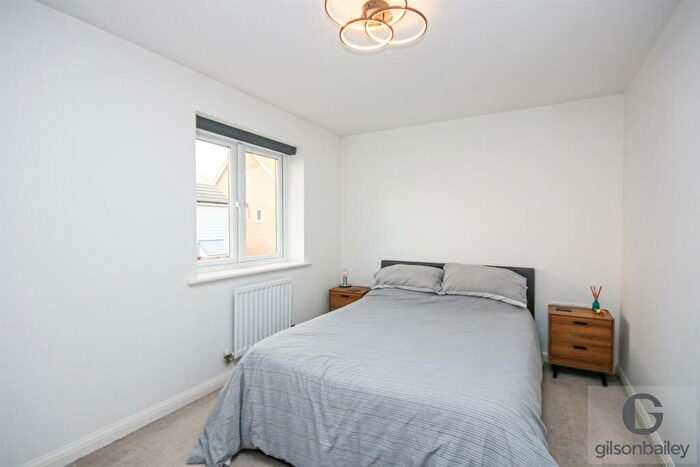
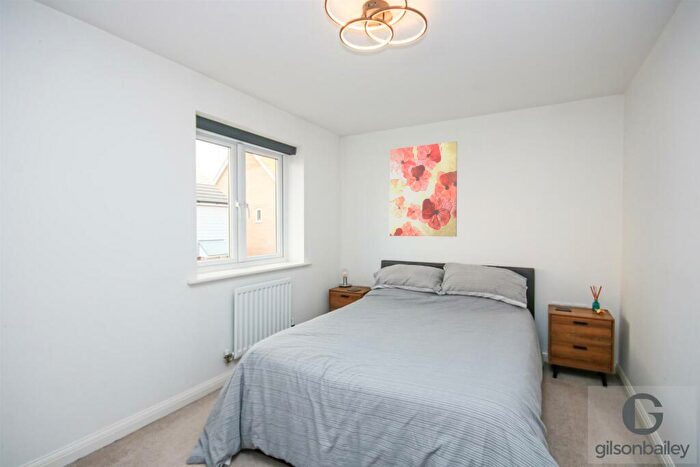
+ wall art (421, 191)
